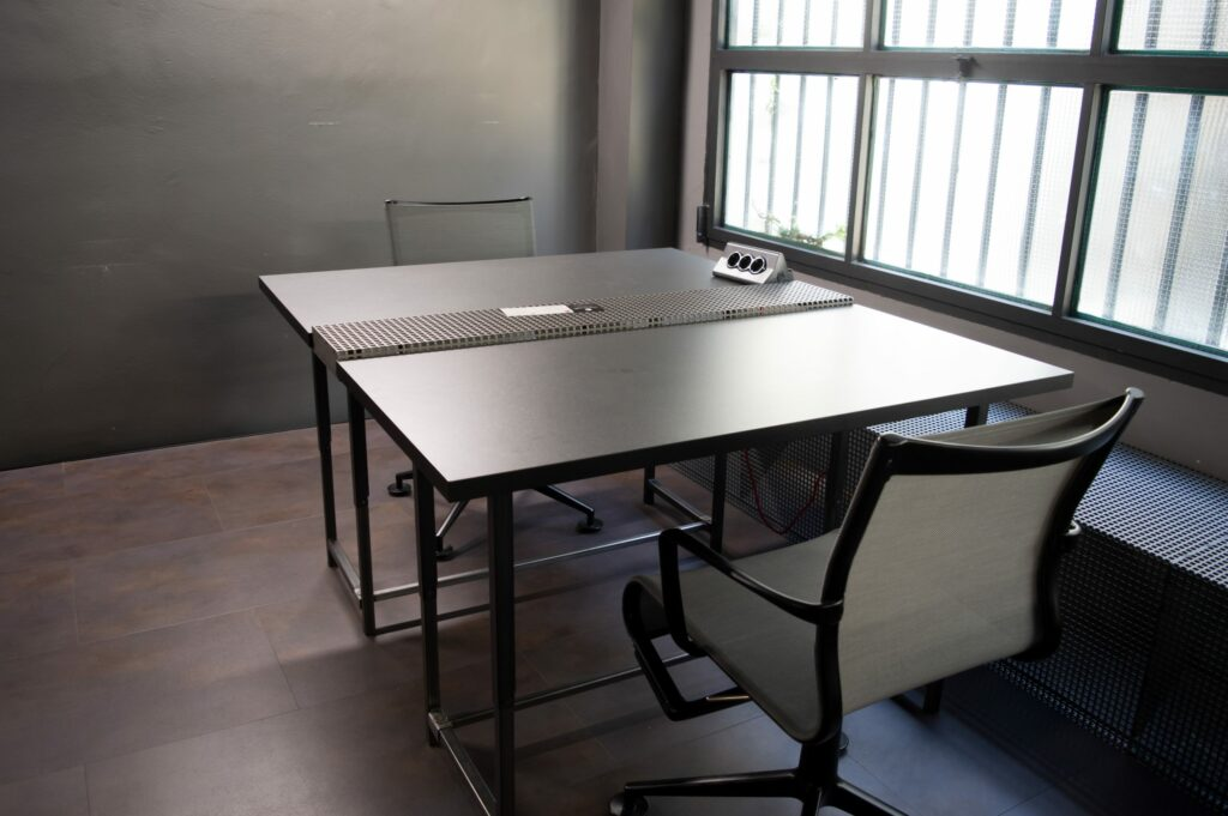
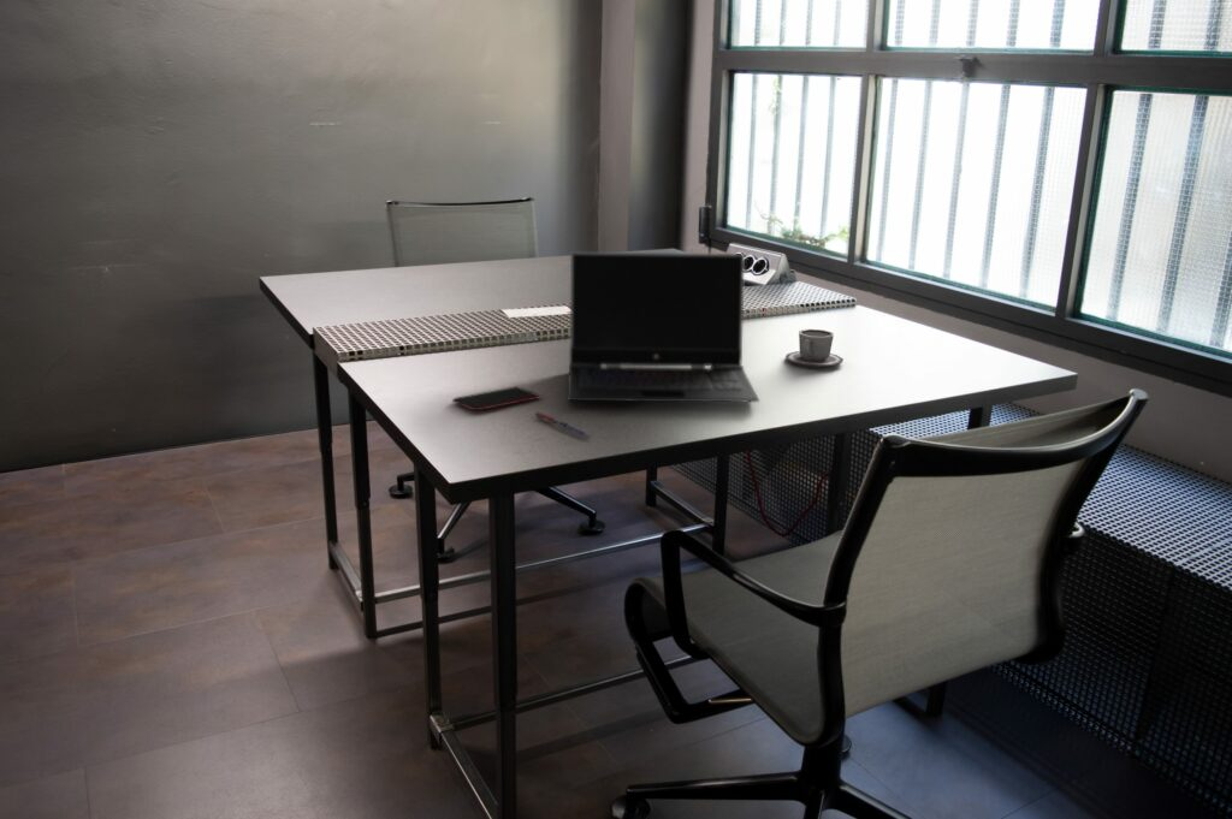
+ cup (815, 346)
+ pen (562, 423)
+ smartphone (496, 398)
+ laptop computer (661, 326)
